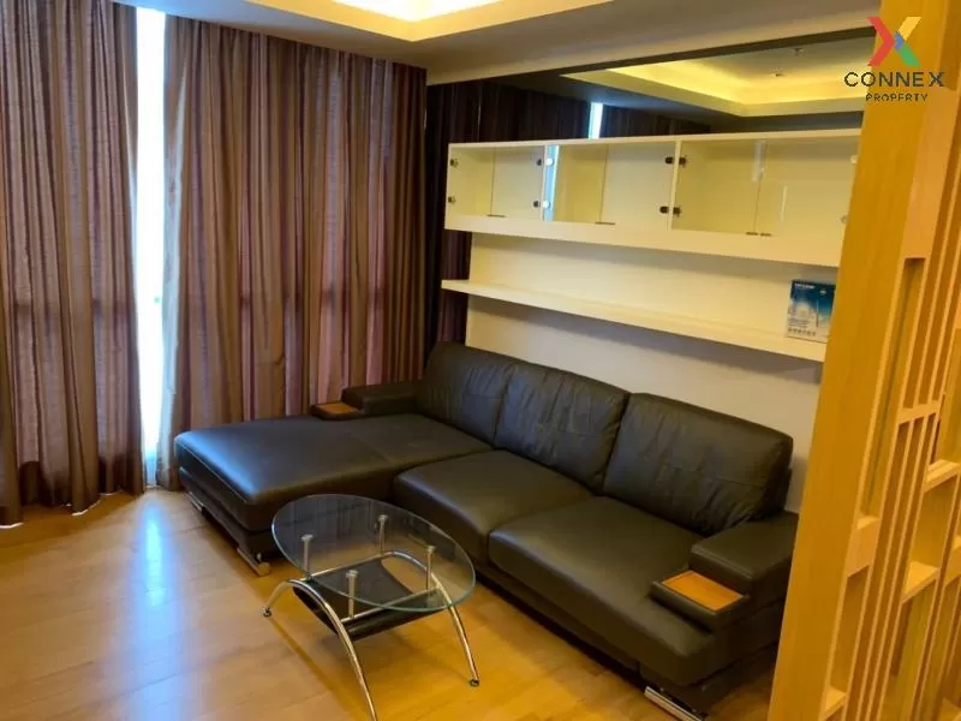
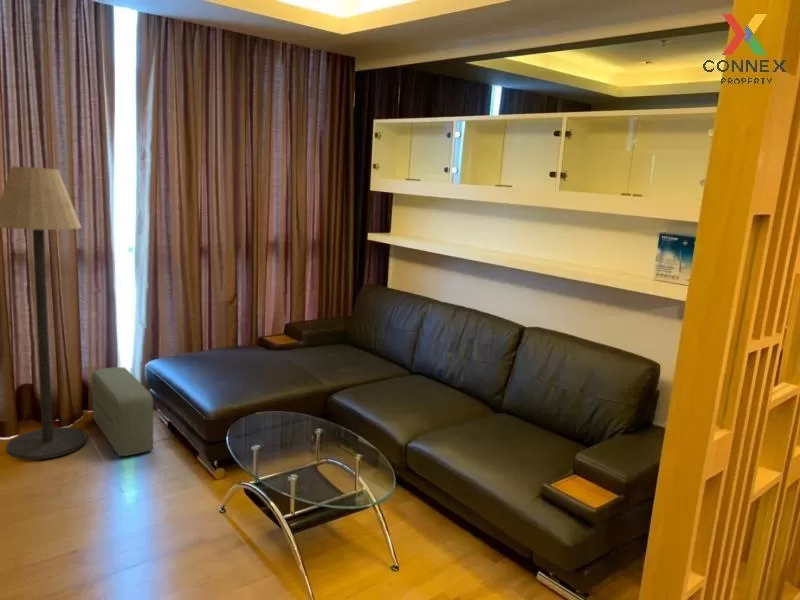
+ floor lamp (41, 311)
+ pouf (121, 407)
